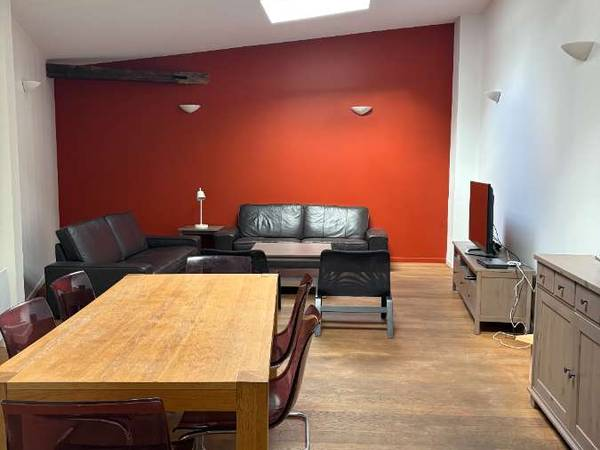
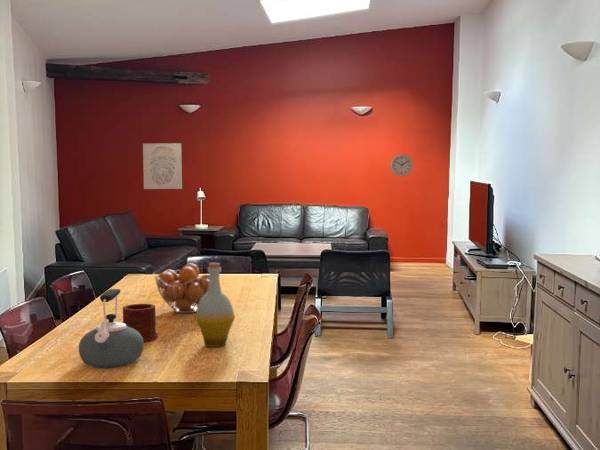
+ bottle (214, 303)
+ fruit basket (187, 287)
+ wall clock (401, 165)
+ mug (139, 321)
+ wall art (162, 166)
+ kettle (109, 327)
